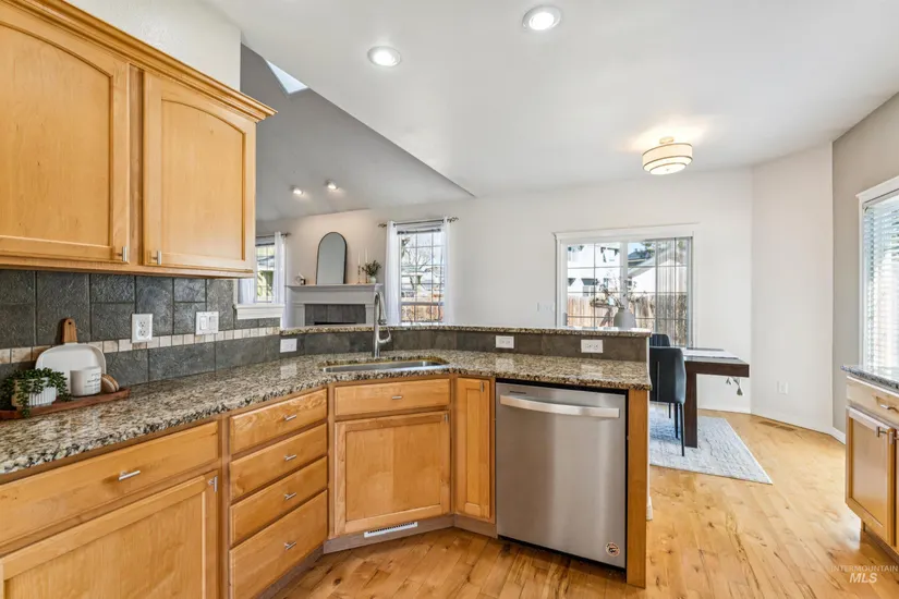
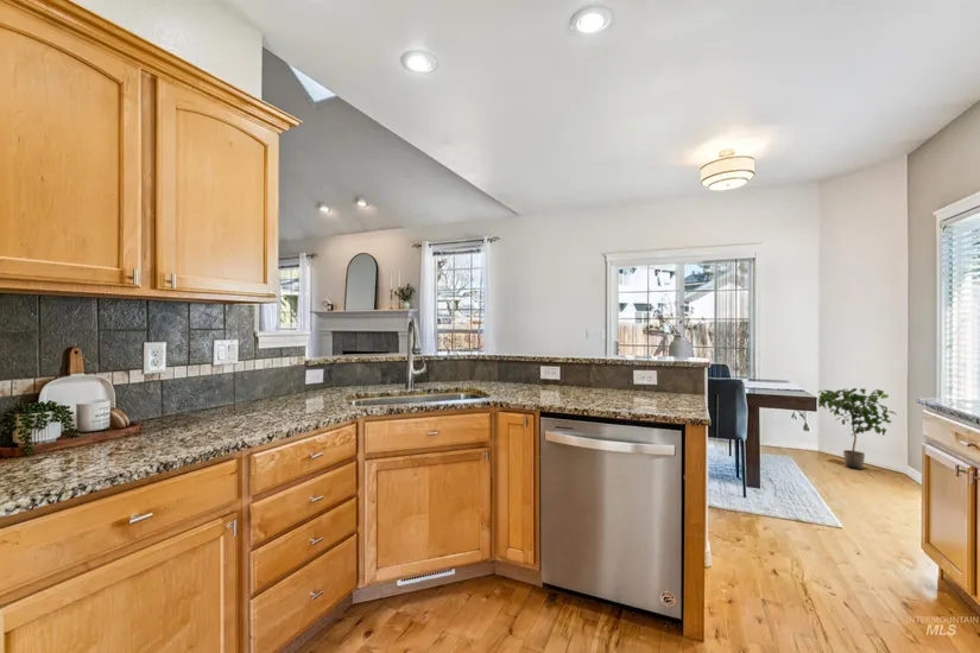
+ potted plant (852, 426)
